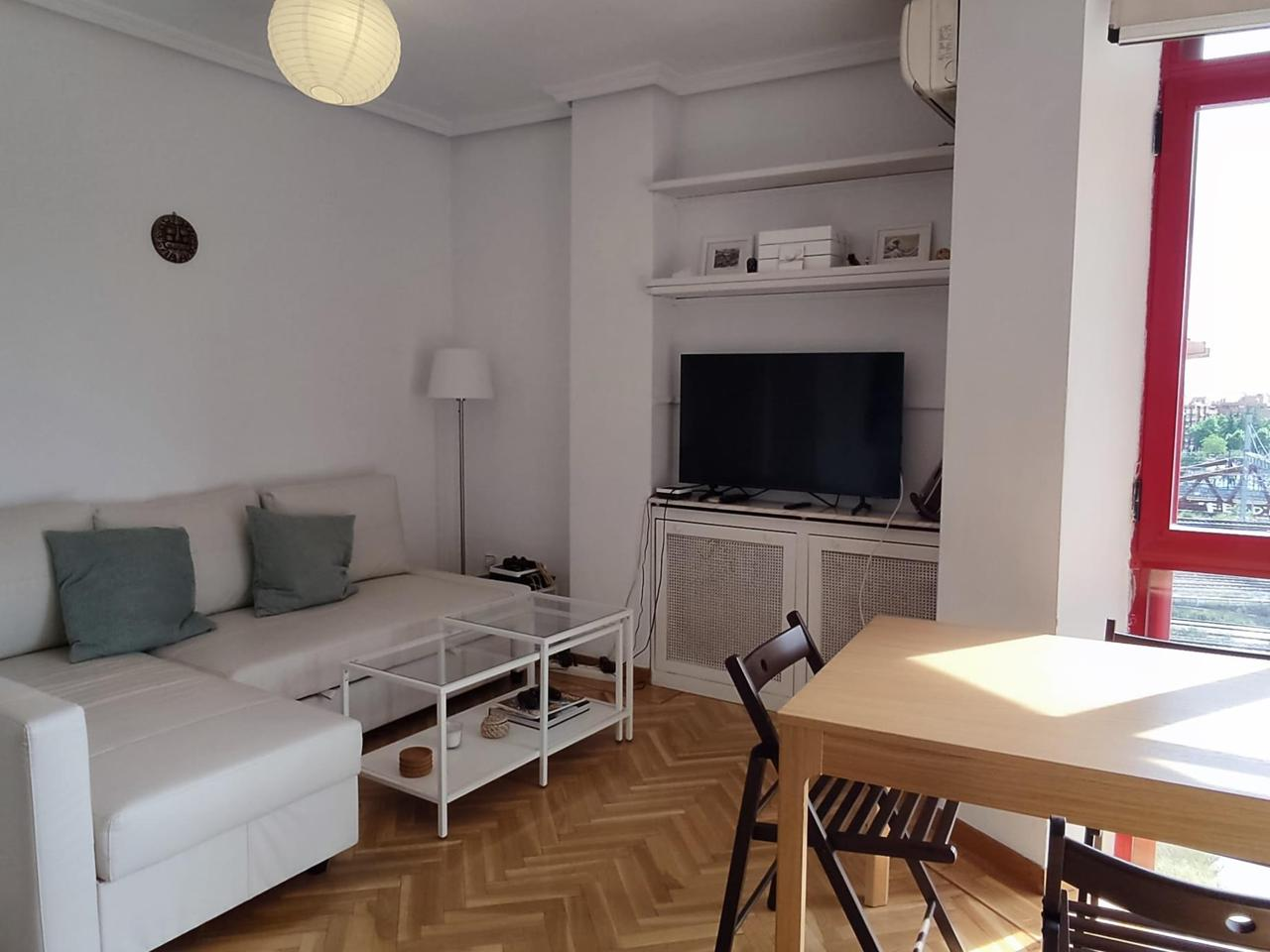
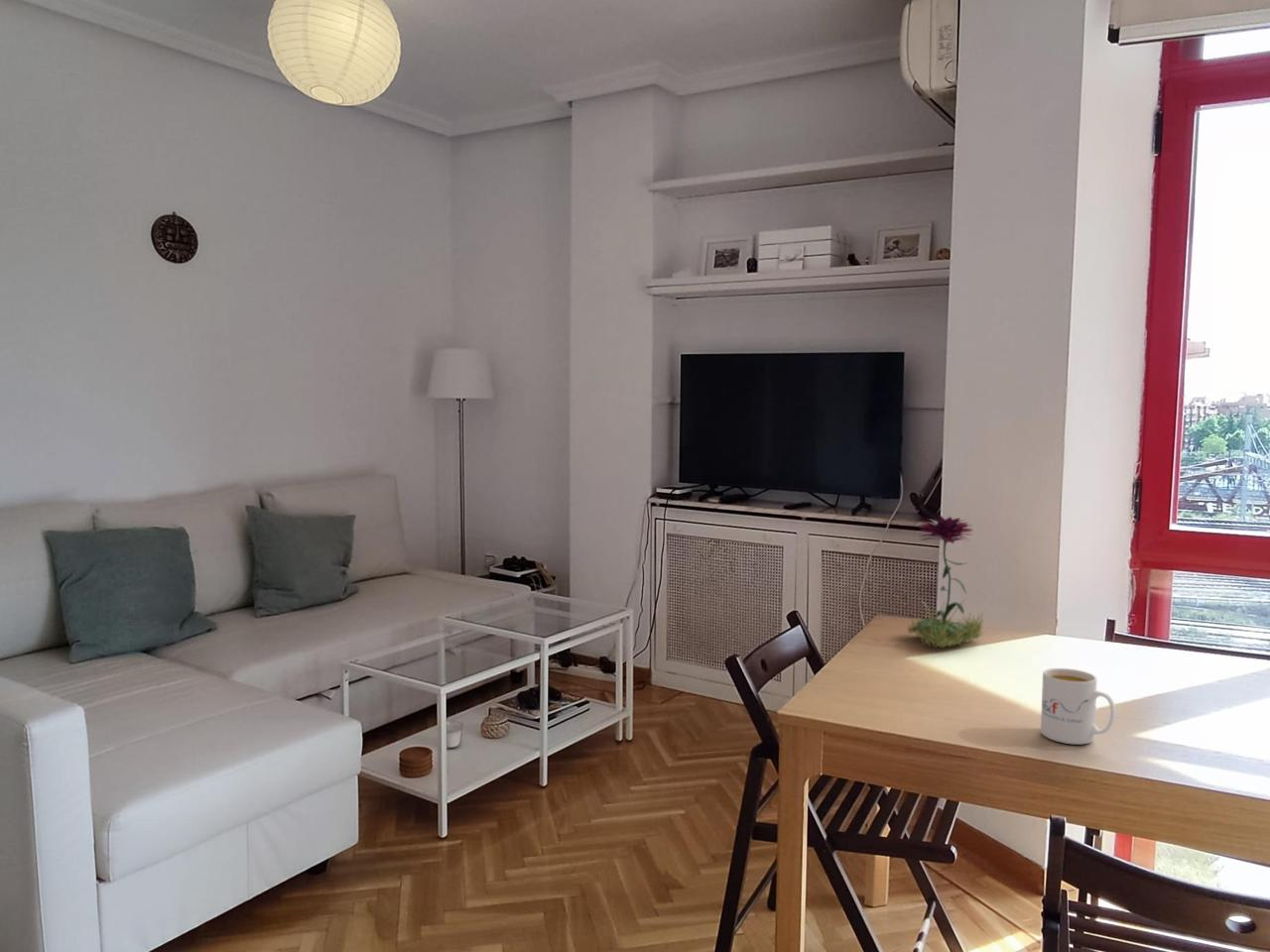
+ mug (1078, 707)
+ flower (944, 577)
